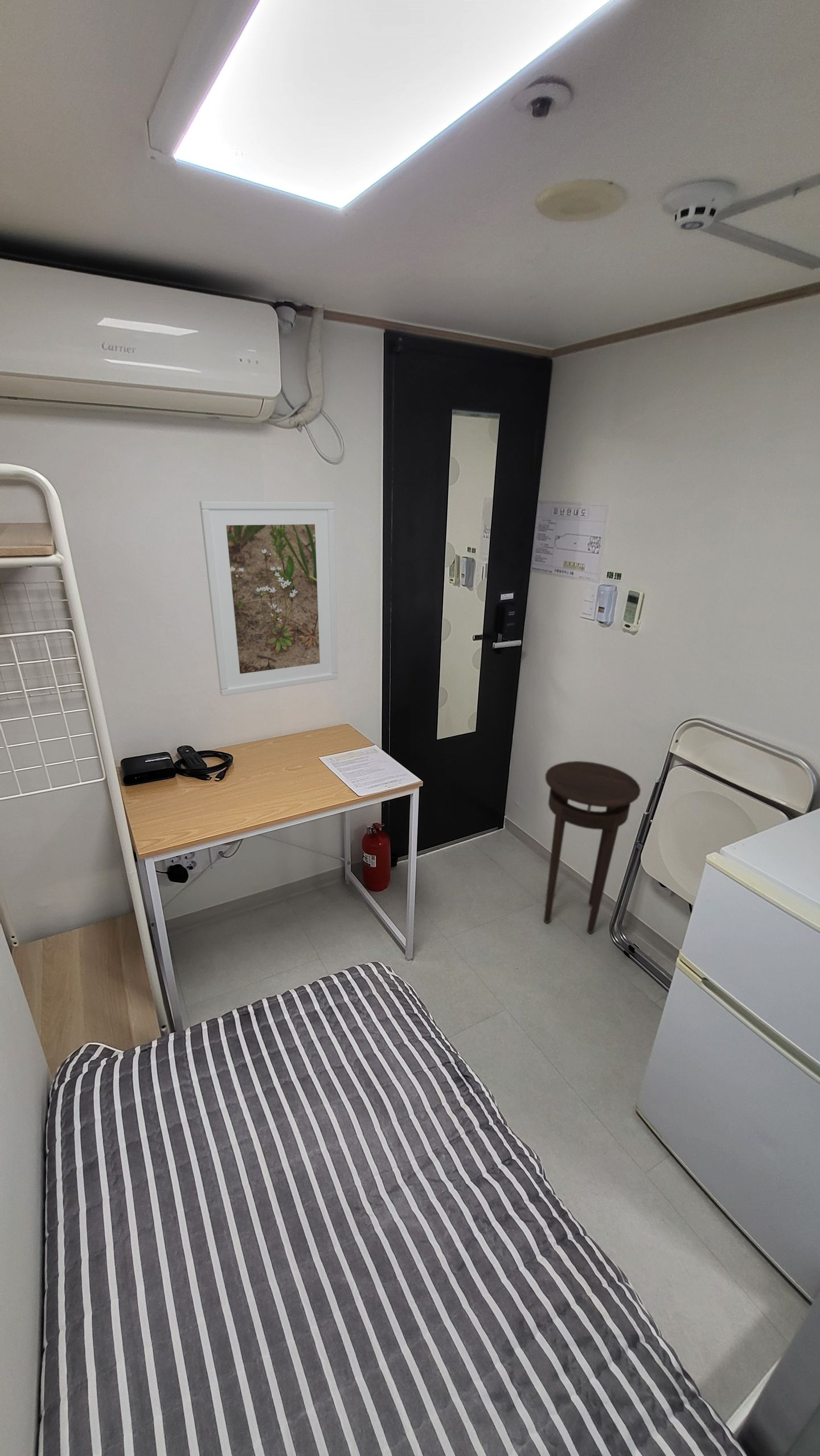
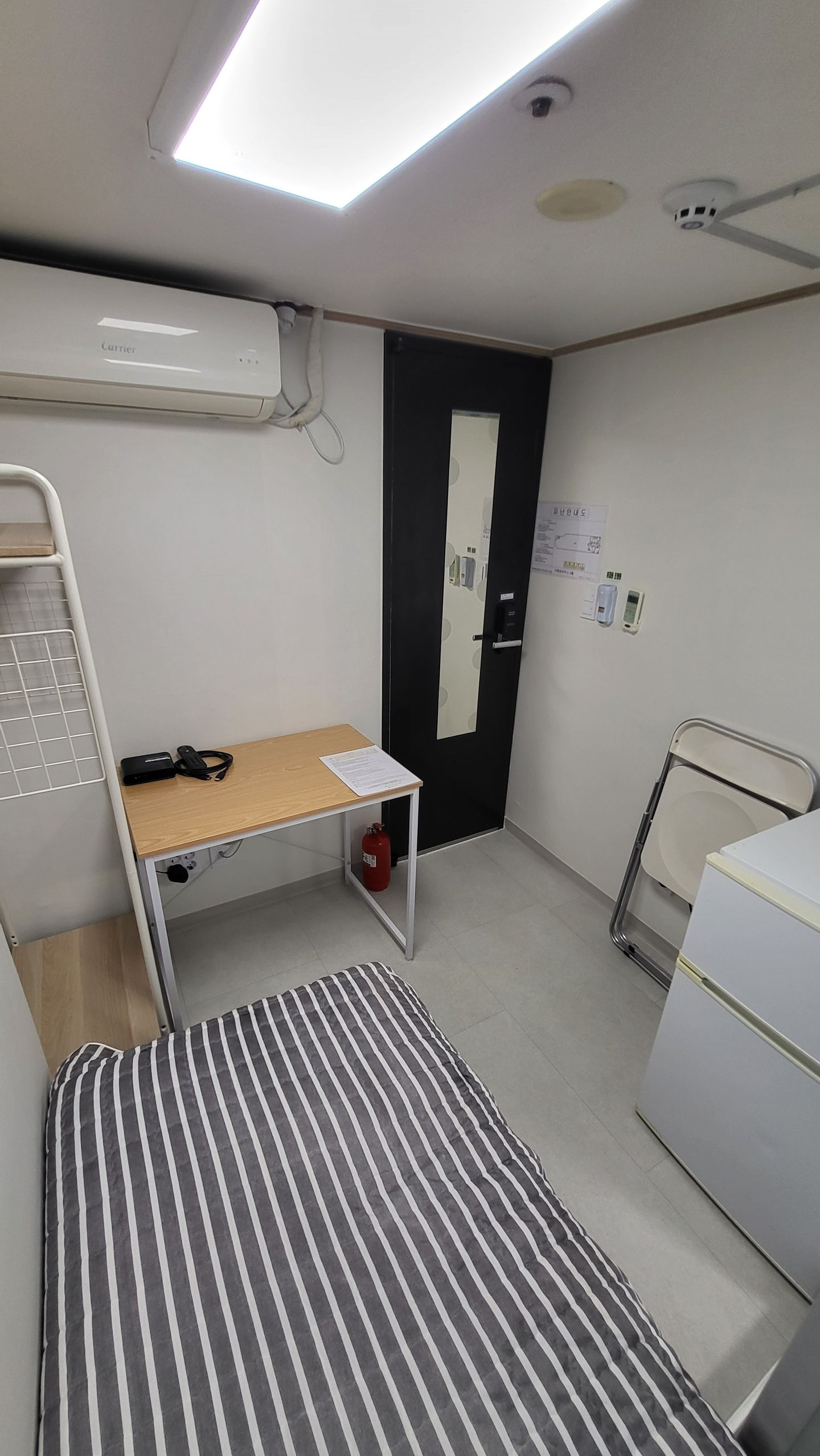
- stool (597, 853)
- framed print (276, 599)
